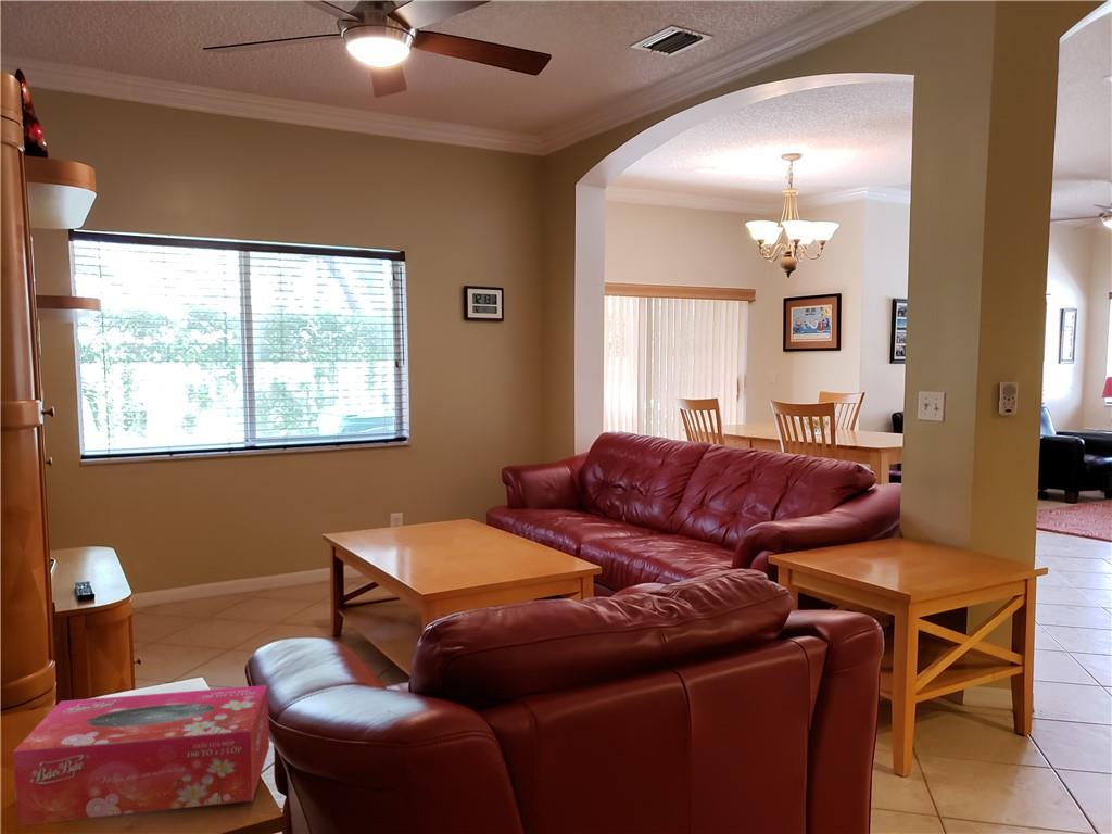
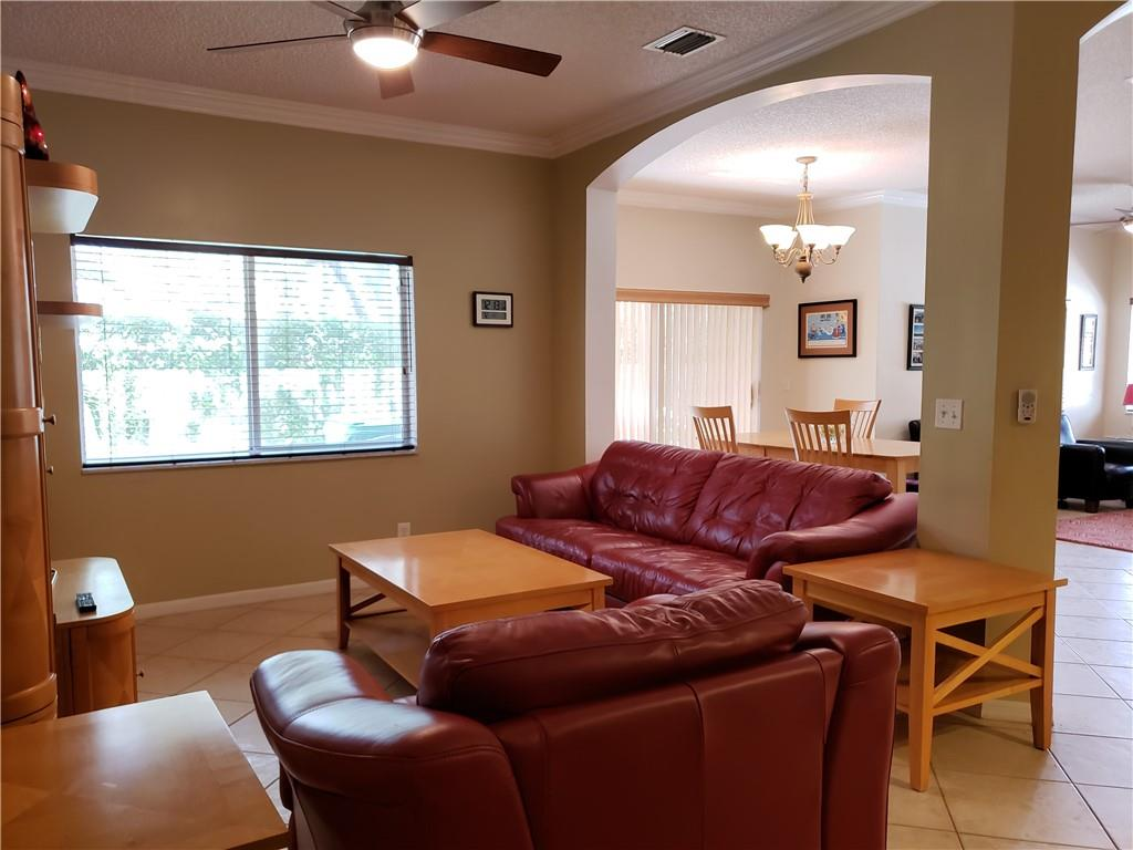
- tissue box (153, 748)
